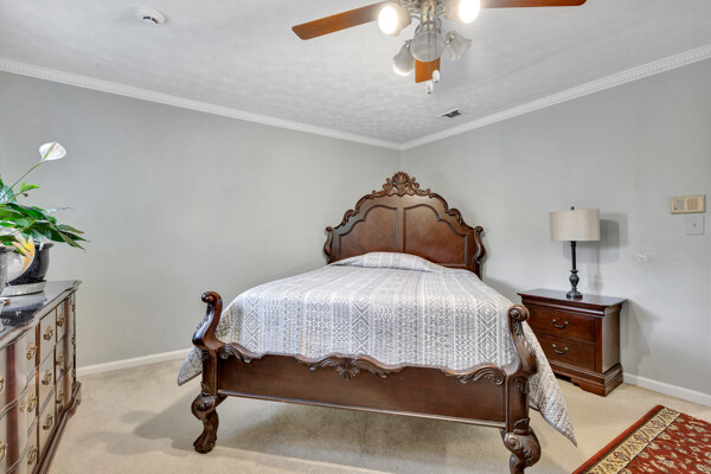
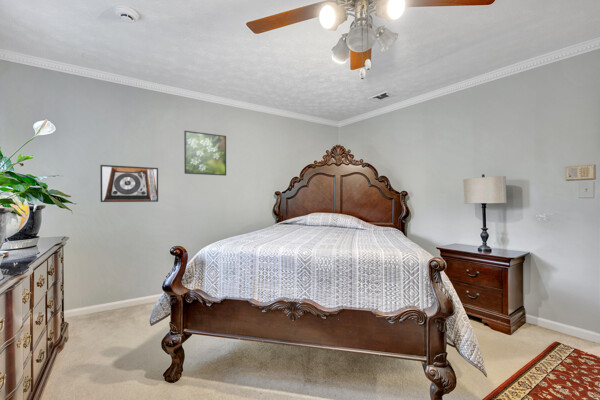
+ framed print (206, 154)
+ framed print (130, 184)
